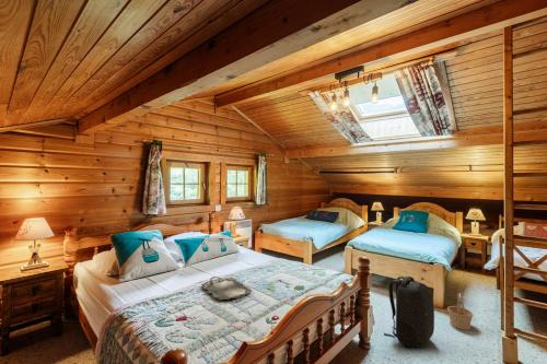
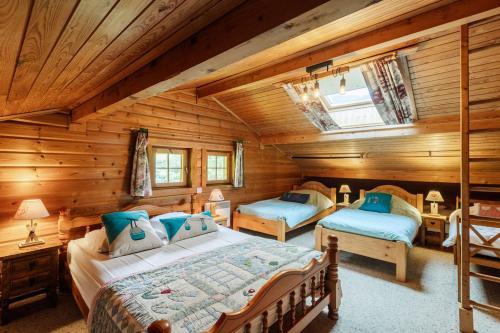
- basket (459, 308)
- serving tray (225, 287)
- backpack (408, 307)
